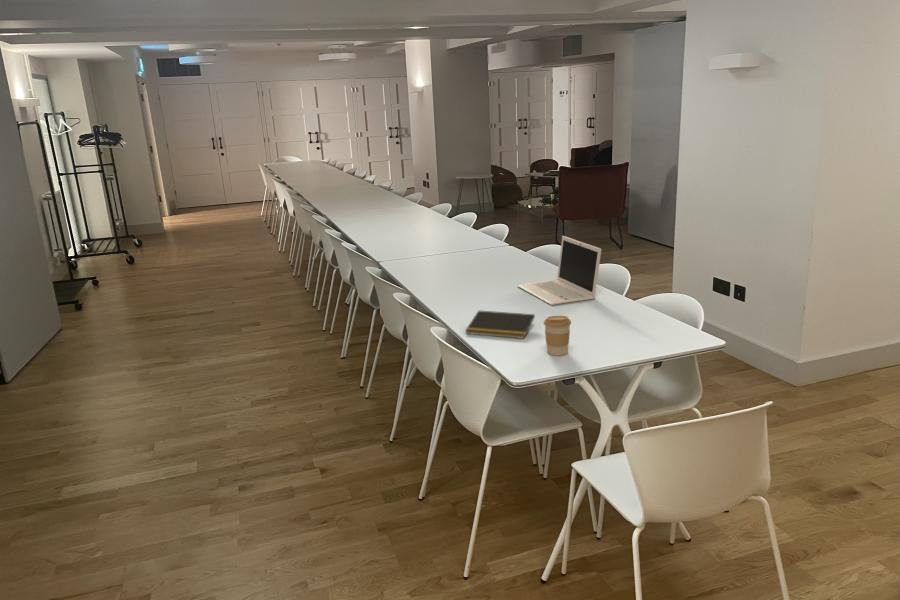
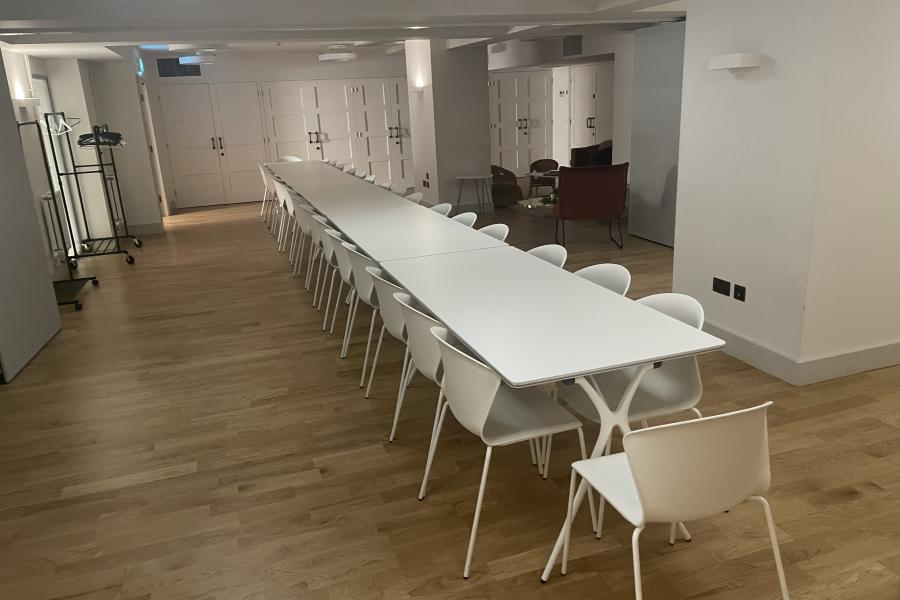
- notepad (500, 324)
- coffee cup (557, 334)
- laptop (558, 268)
